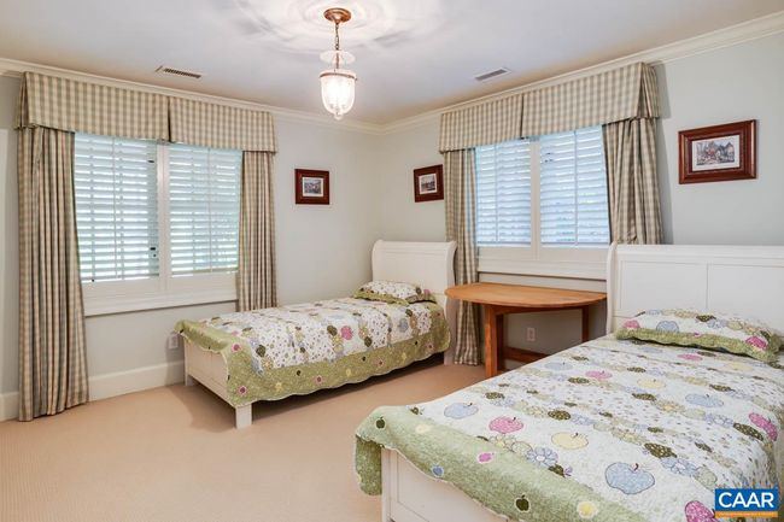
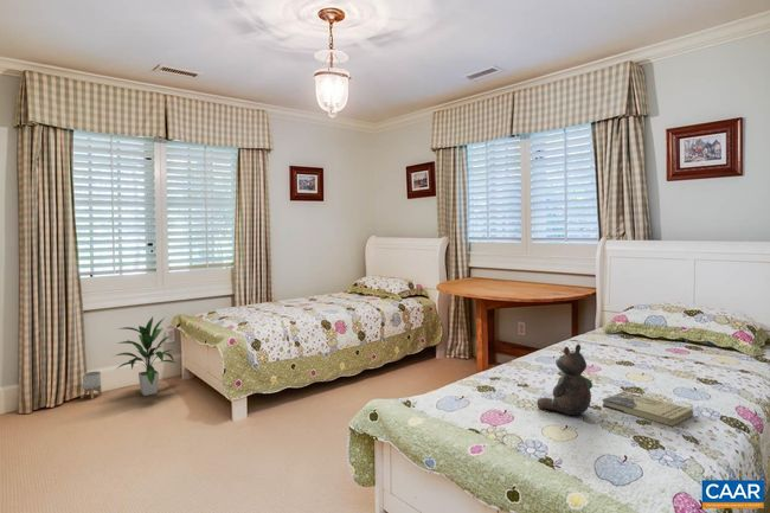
+ indoor plant (147, 355)
+ book (646, 406)
+ stuffed bear (564, 377)
+ planter (90, 385)
